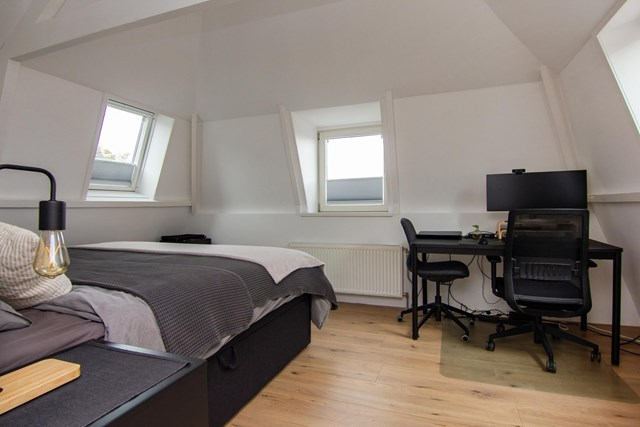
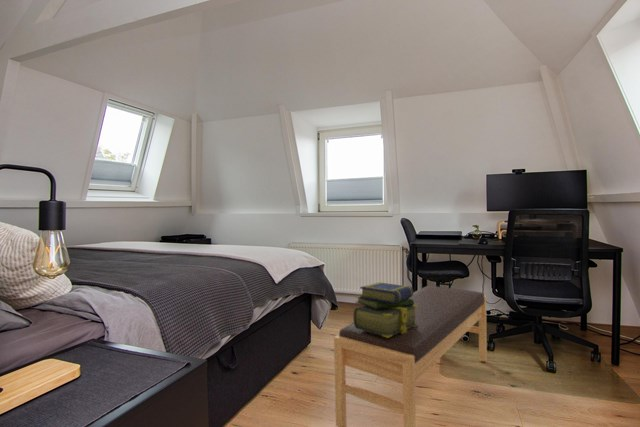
+ bench (422, 347)
+ stack of books (385, 305)
